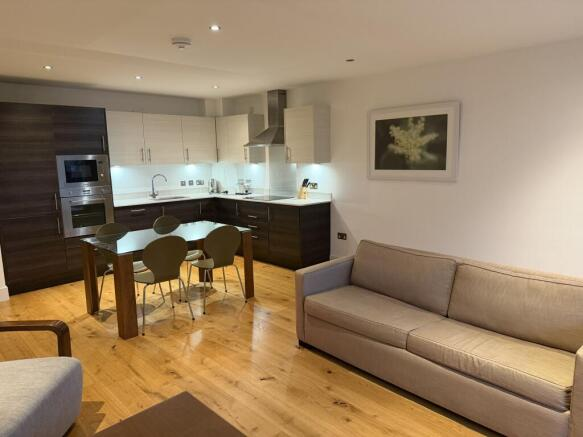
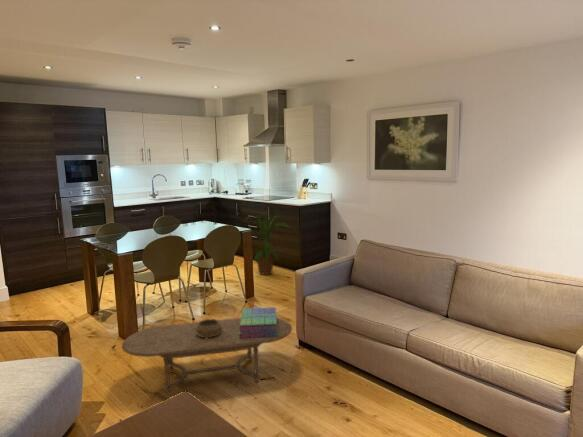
+ coffee table (211, 353)
+ house plant (268, 241)
+ decorative bowl (207, 327)
+ stack of books (258, 321)
